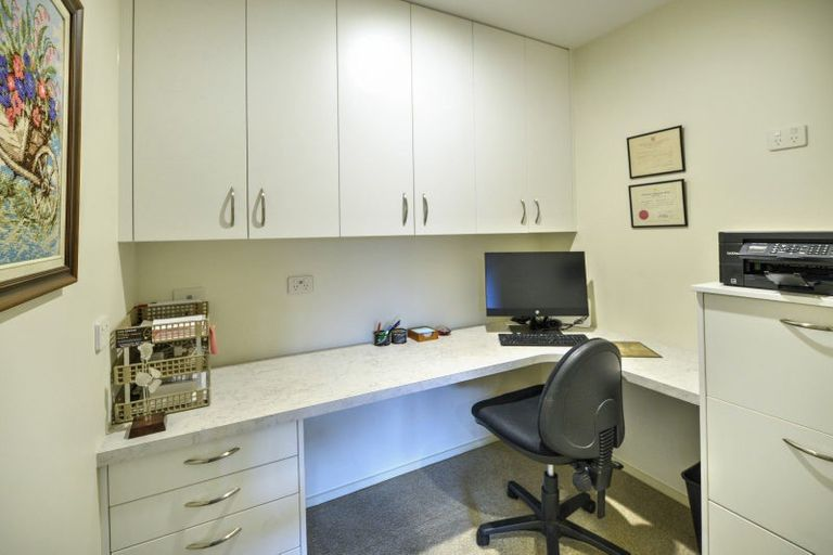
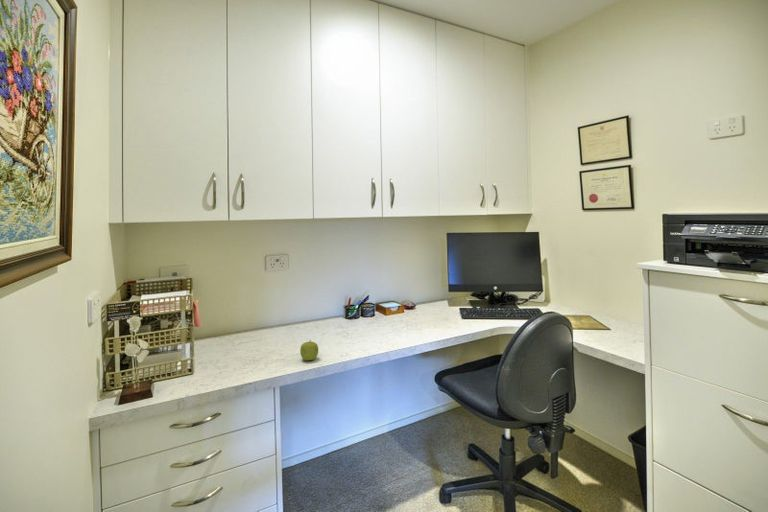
+ fruit (309, 350)
